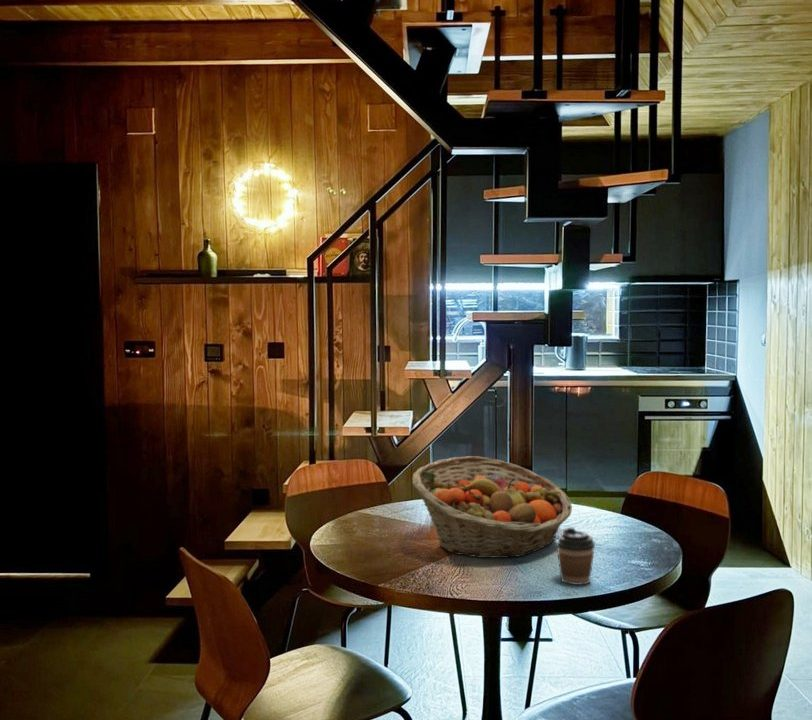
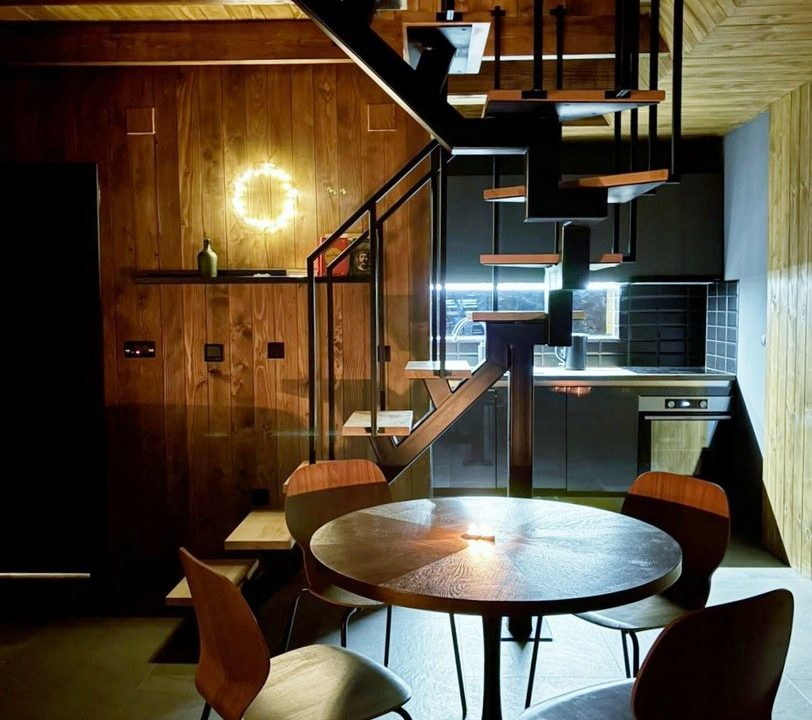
- fruit basket (492, 503)
- coffee cup (575, 555)
